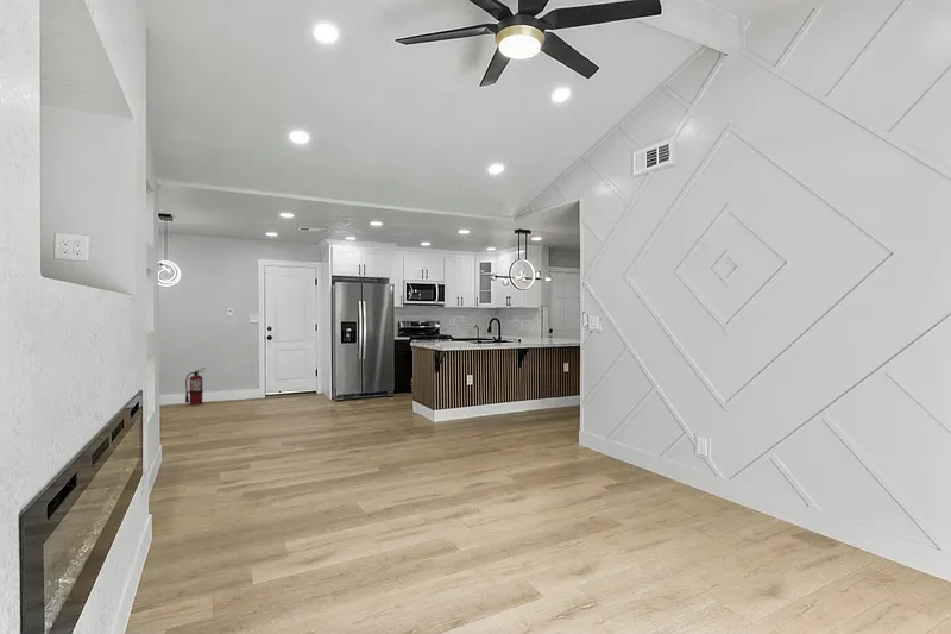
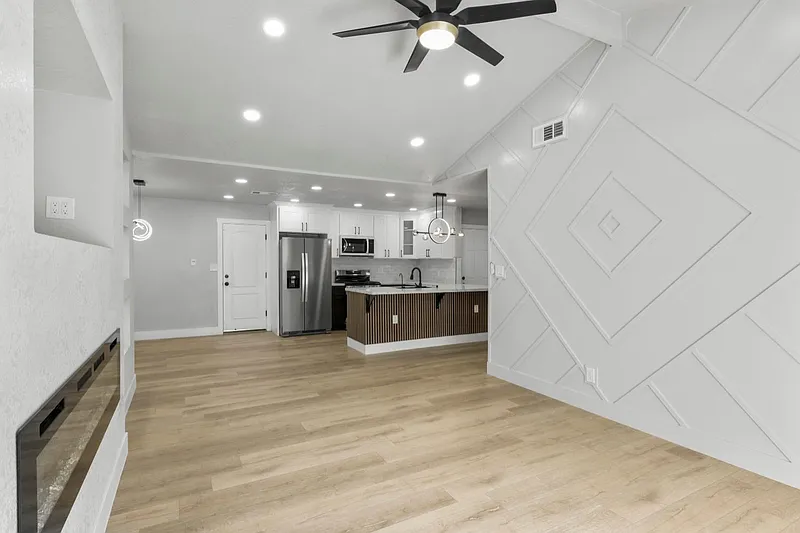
- fire extinguisher (195, 385)
